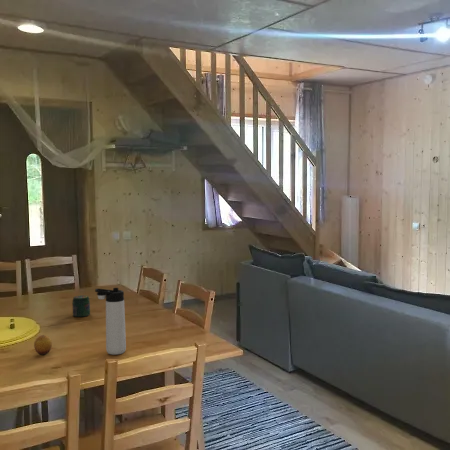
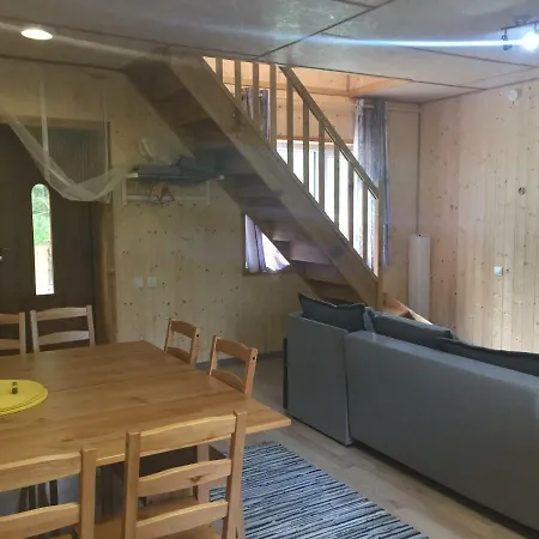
- fruit (43, 344)
- jar (81, 305)
- thermos bottle (110, 320)
